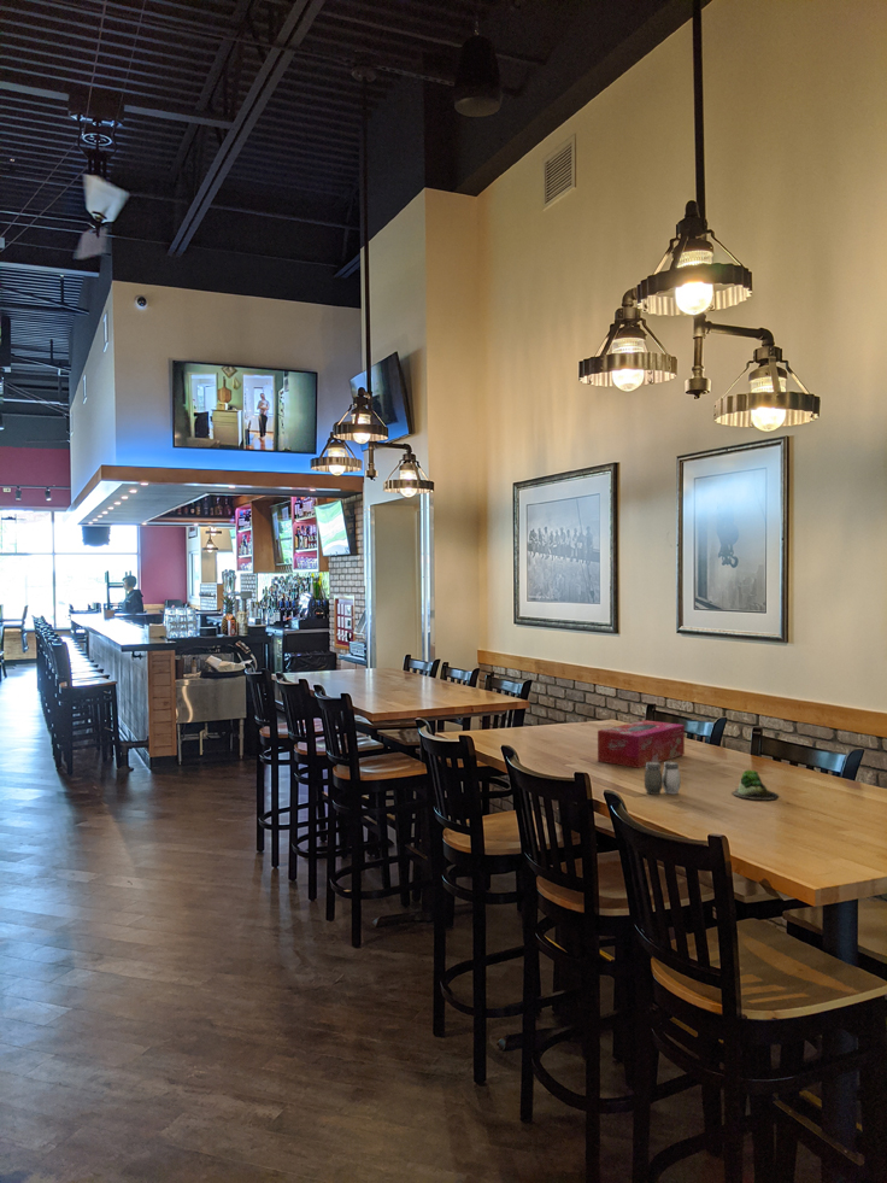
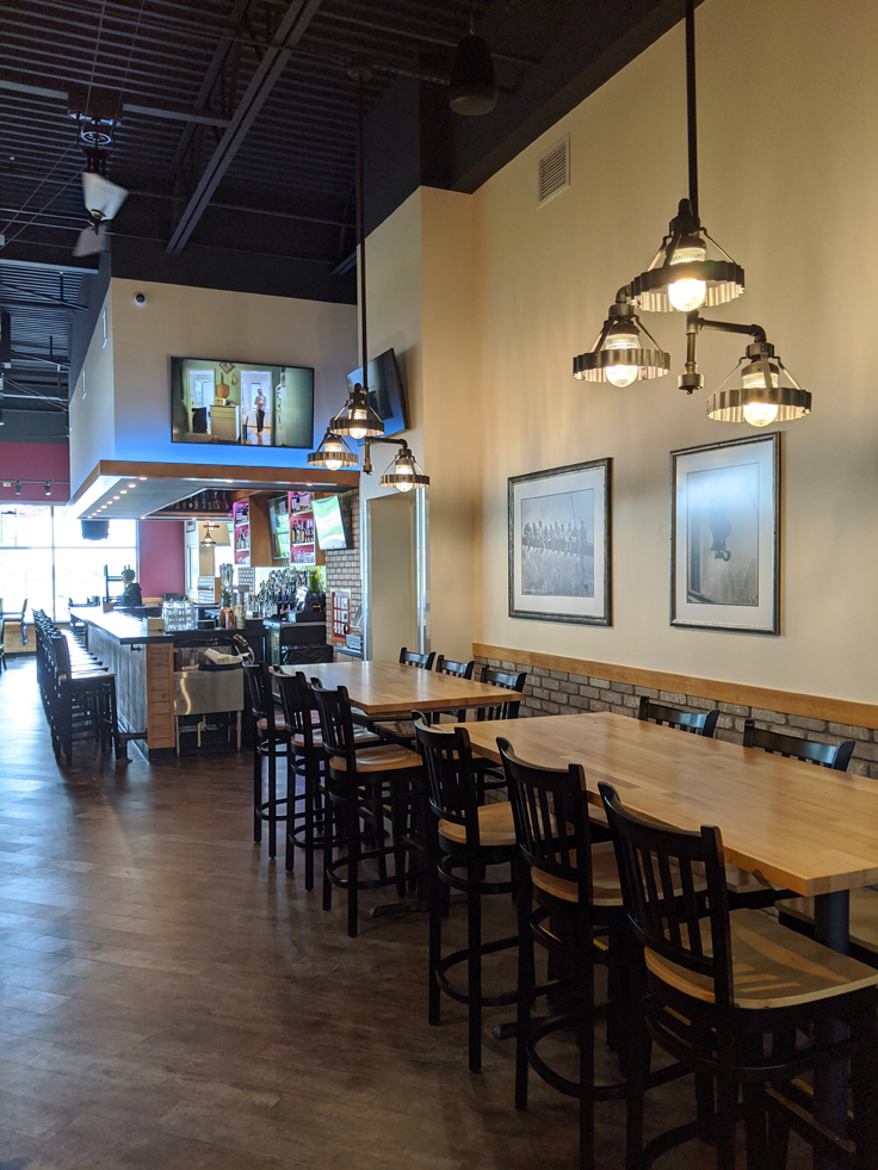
- tissue box (641, 742)
- salt and pepper shaker (662, 778)
- succulent plant (754, 783)
